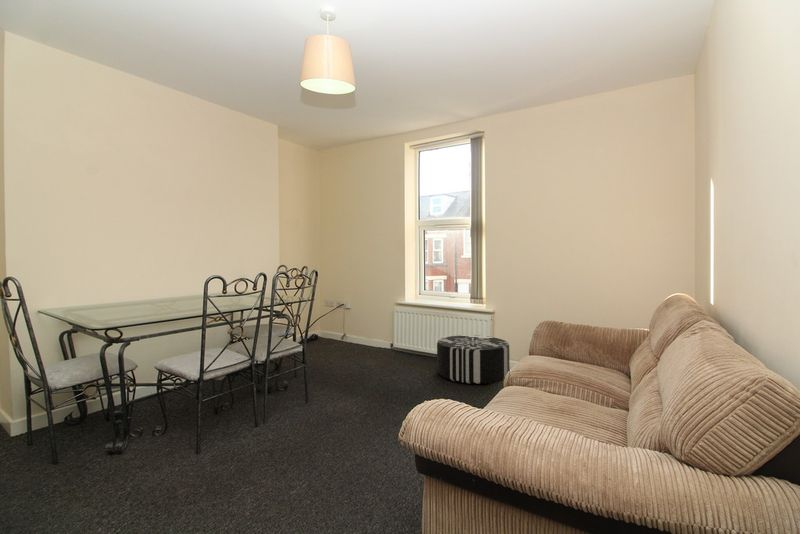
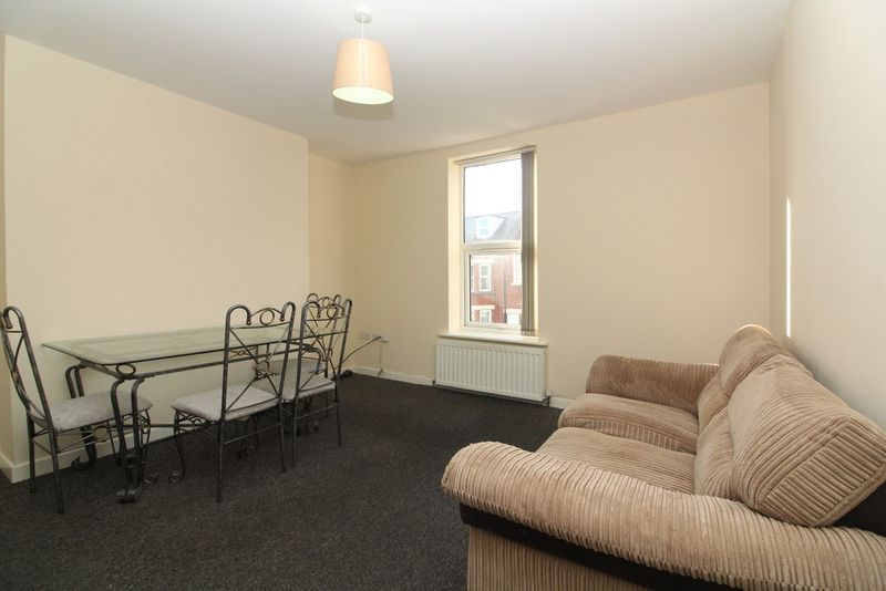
- pouf (472, 357)
